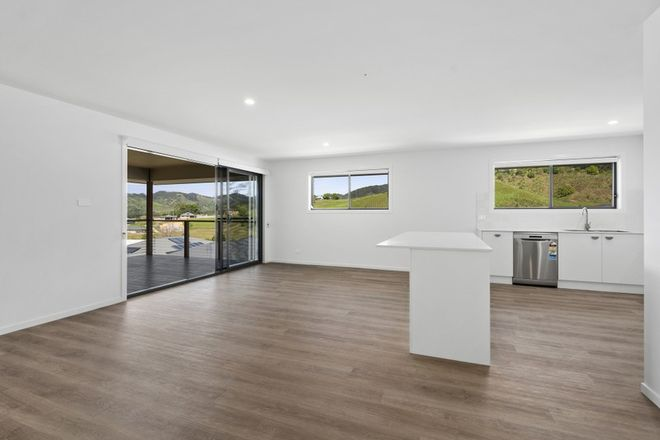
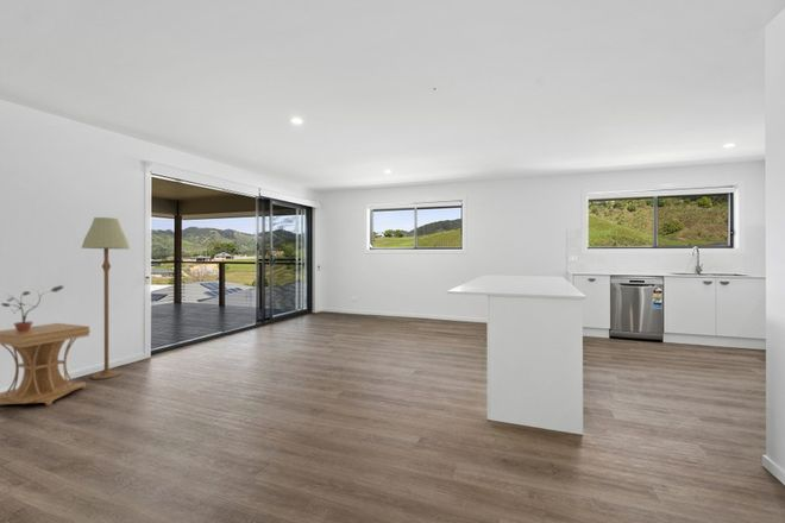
+ potted plant (30, 309)
+ floor lamp (106, 296)
+ side table (40, 363)
